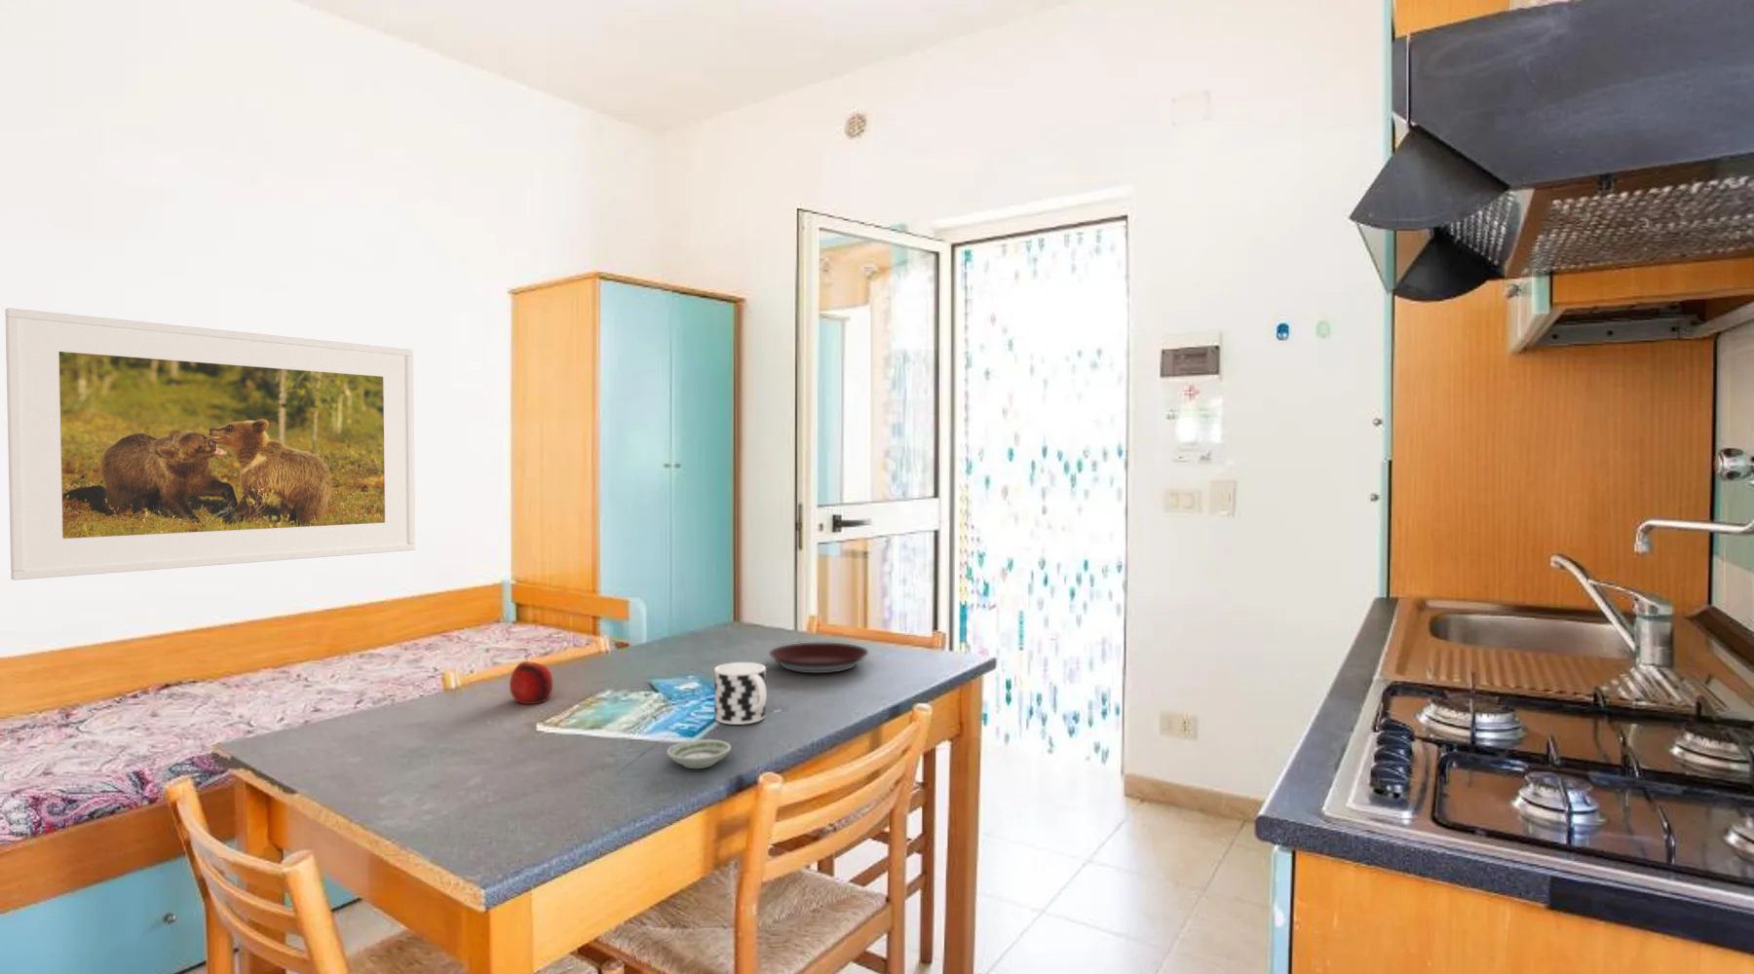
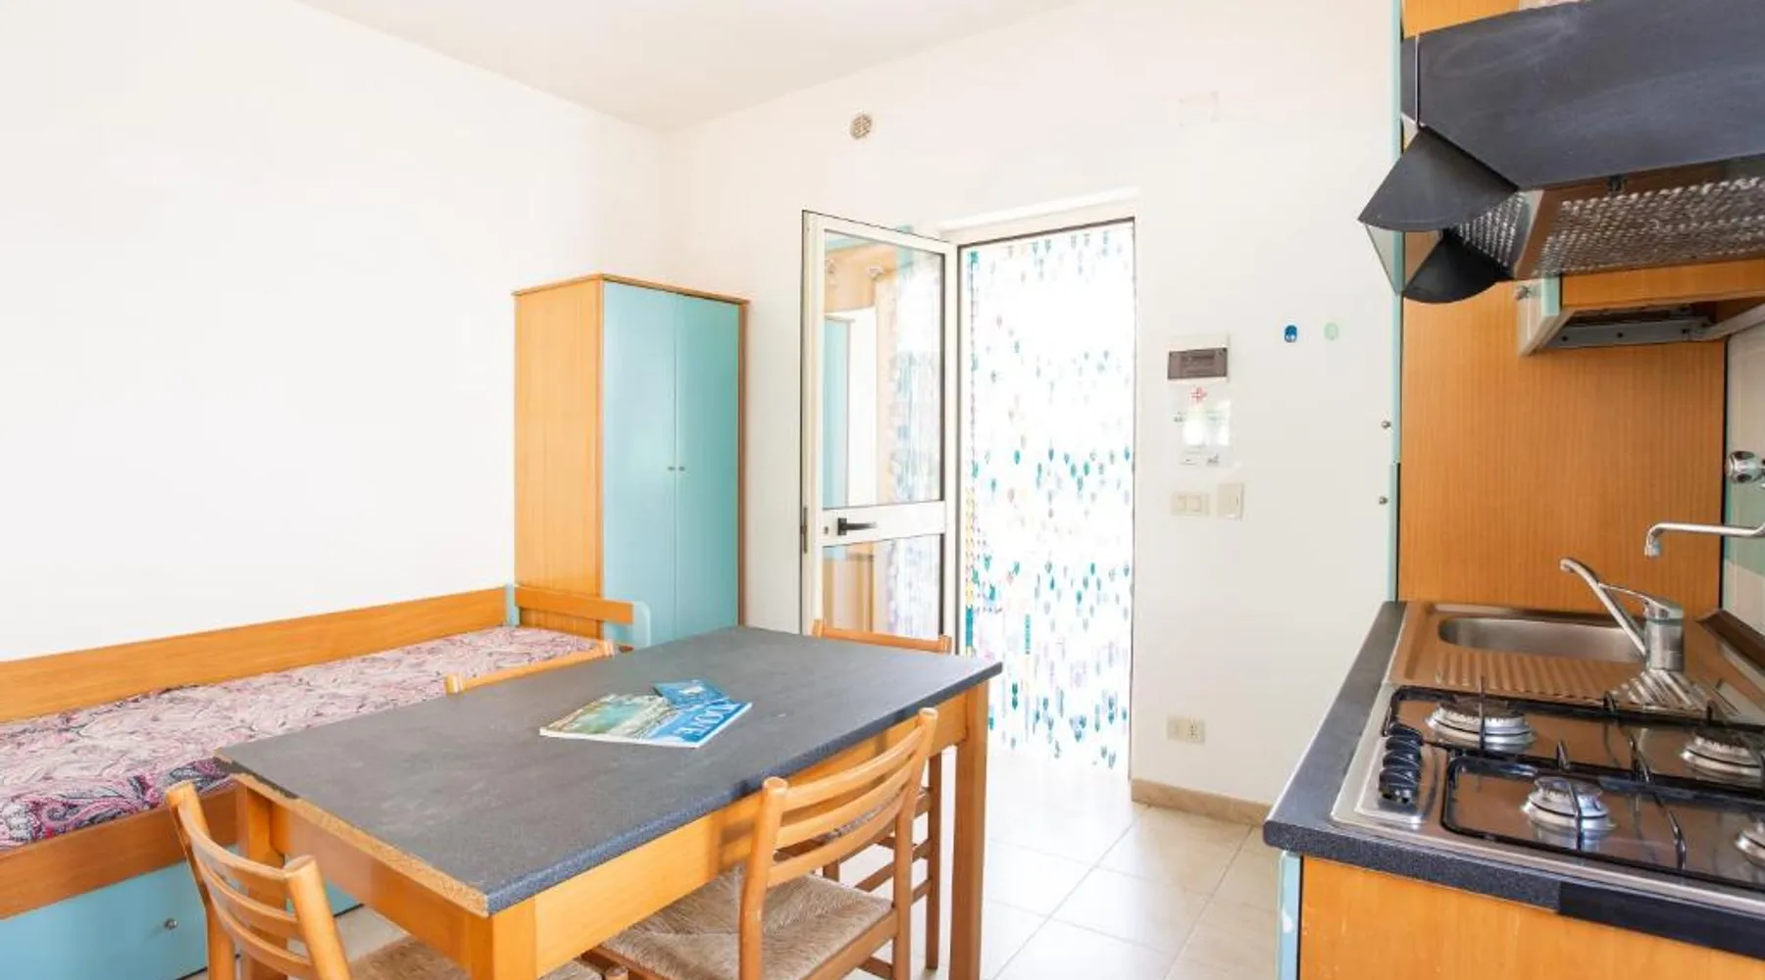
- fruit (531, 681)
- cup (745, 693)
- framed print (241, 447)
- saucer (698, 754)
- plate (818, 659)
